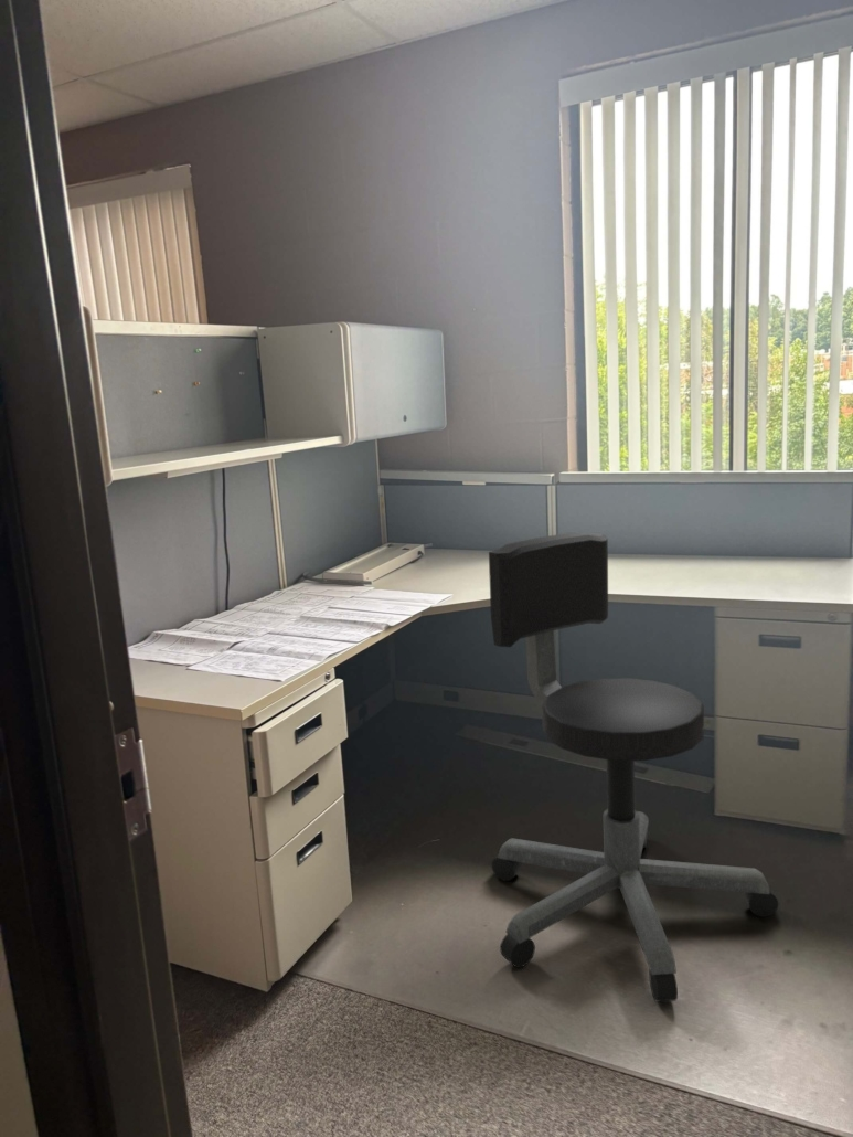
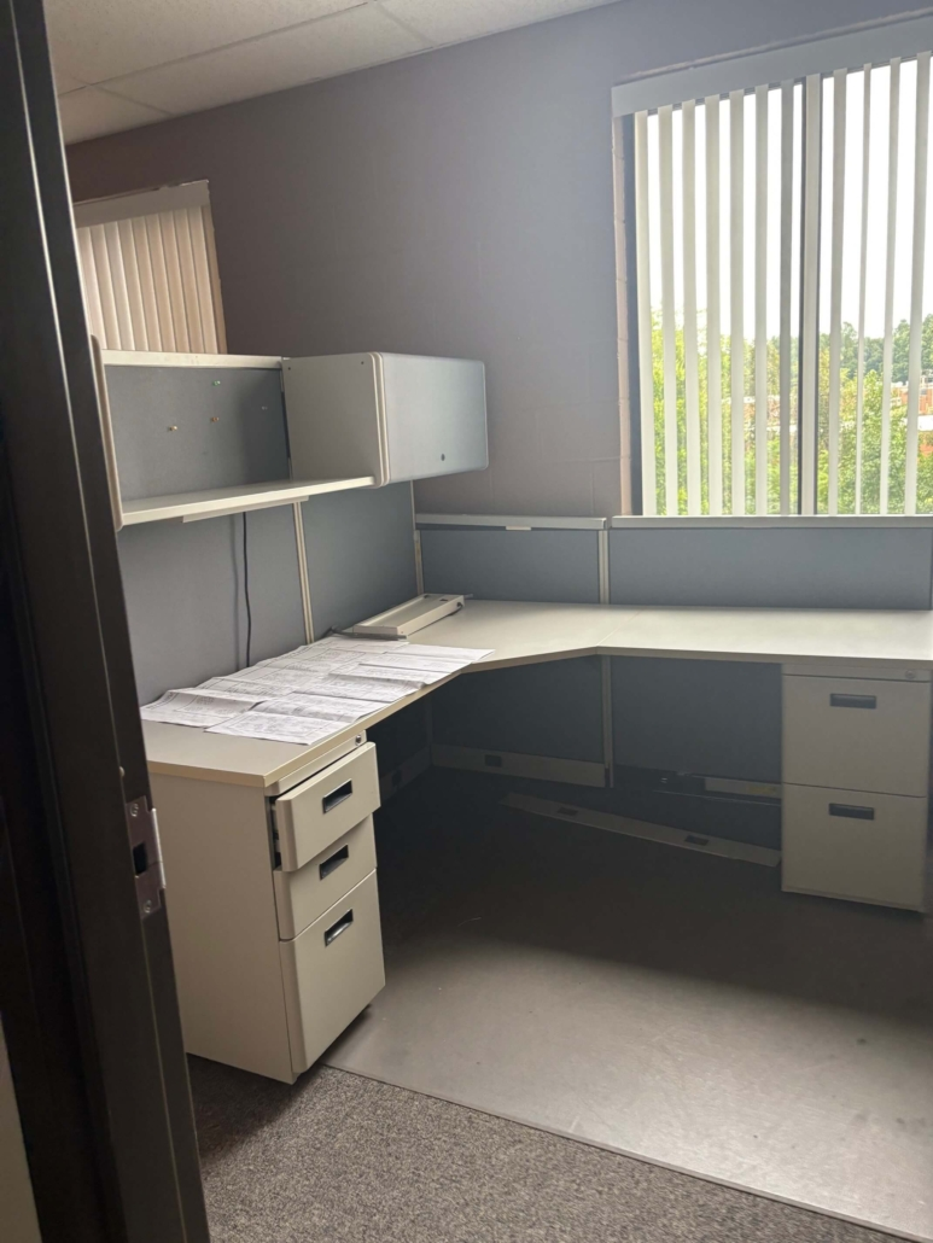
- office chair (606, 740)
